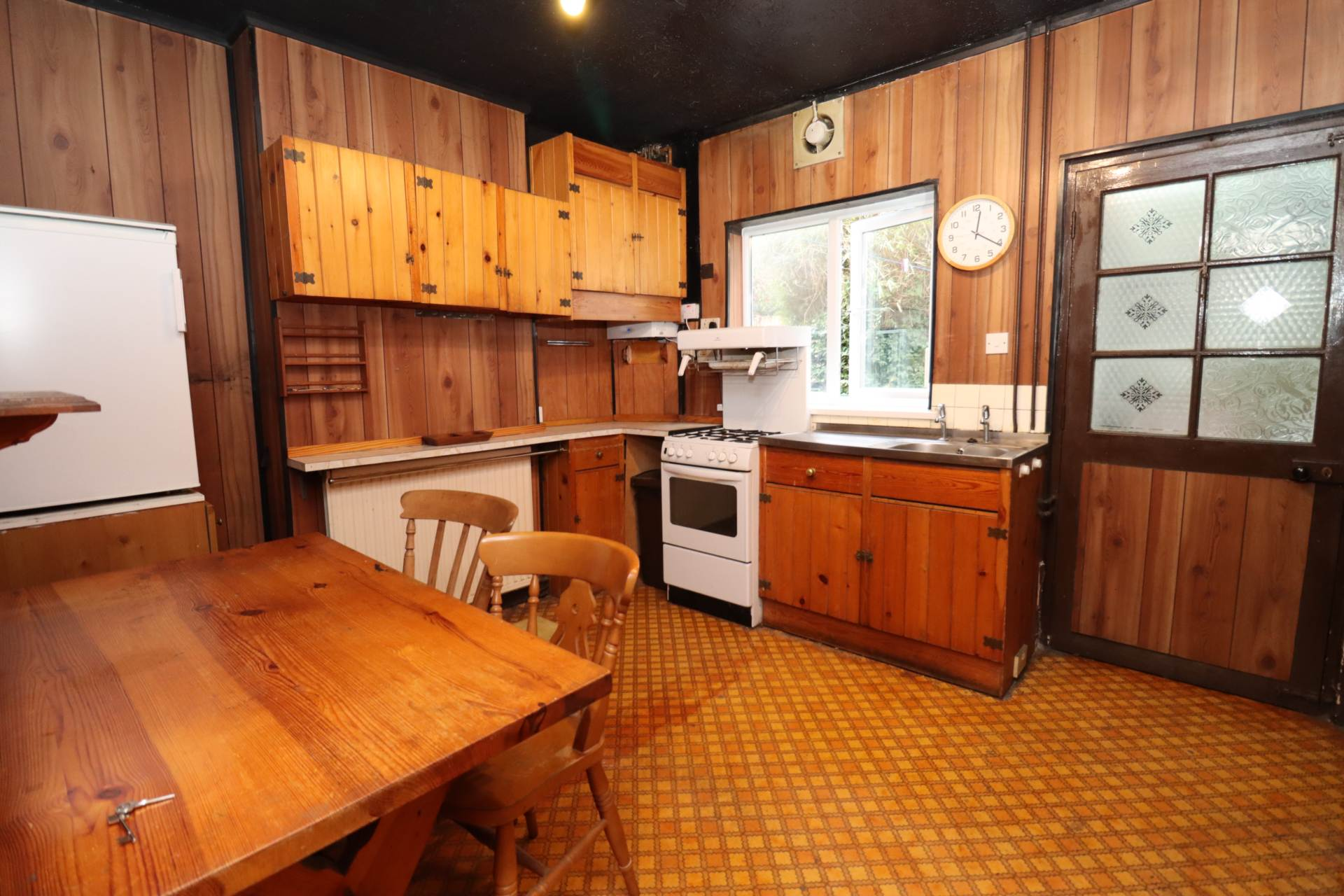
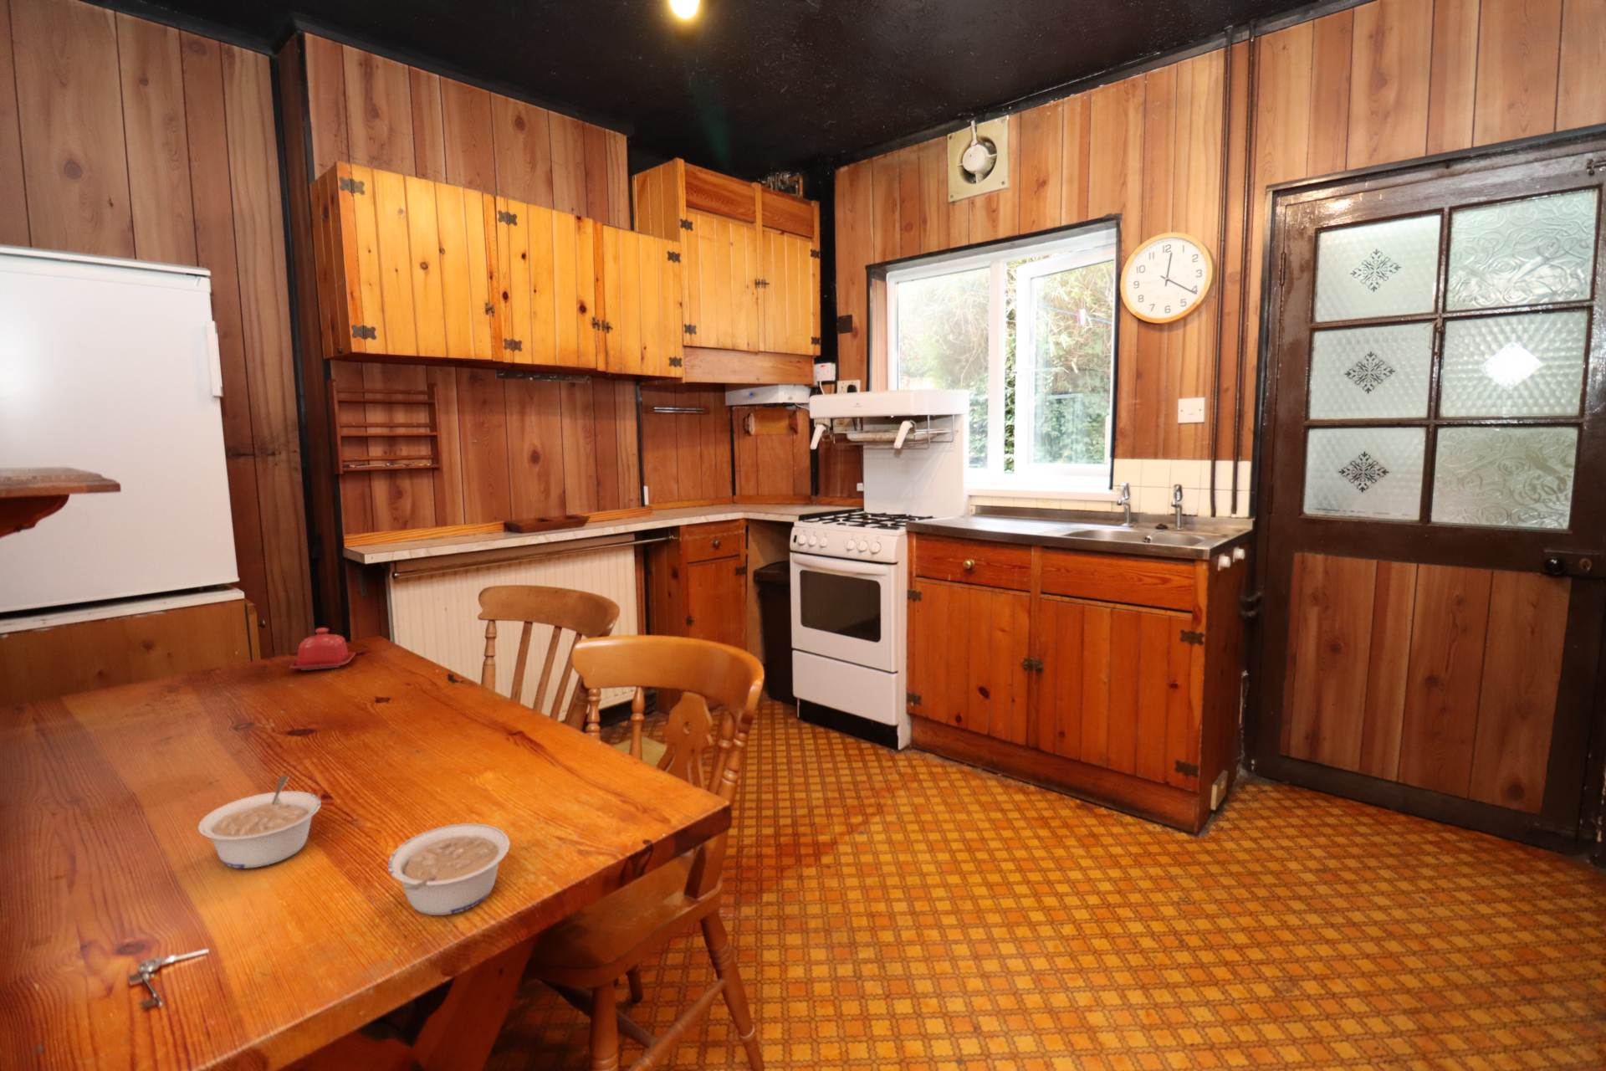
+ legume (452, 869)
+ legume (260, 827)
+ butter dish (323, 645)
